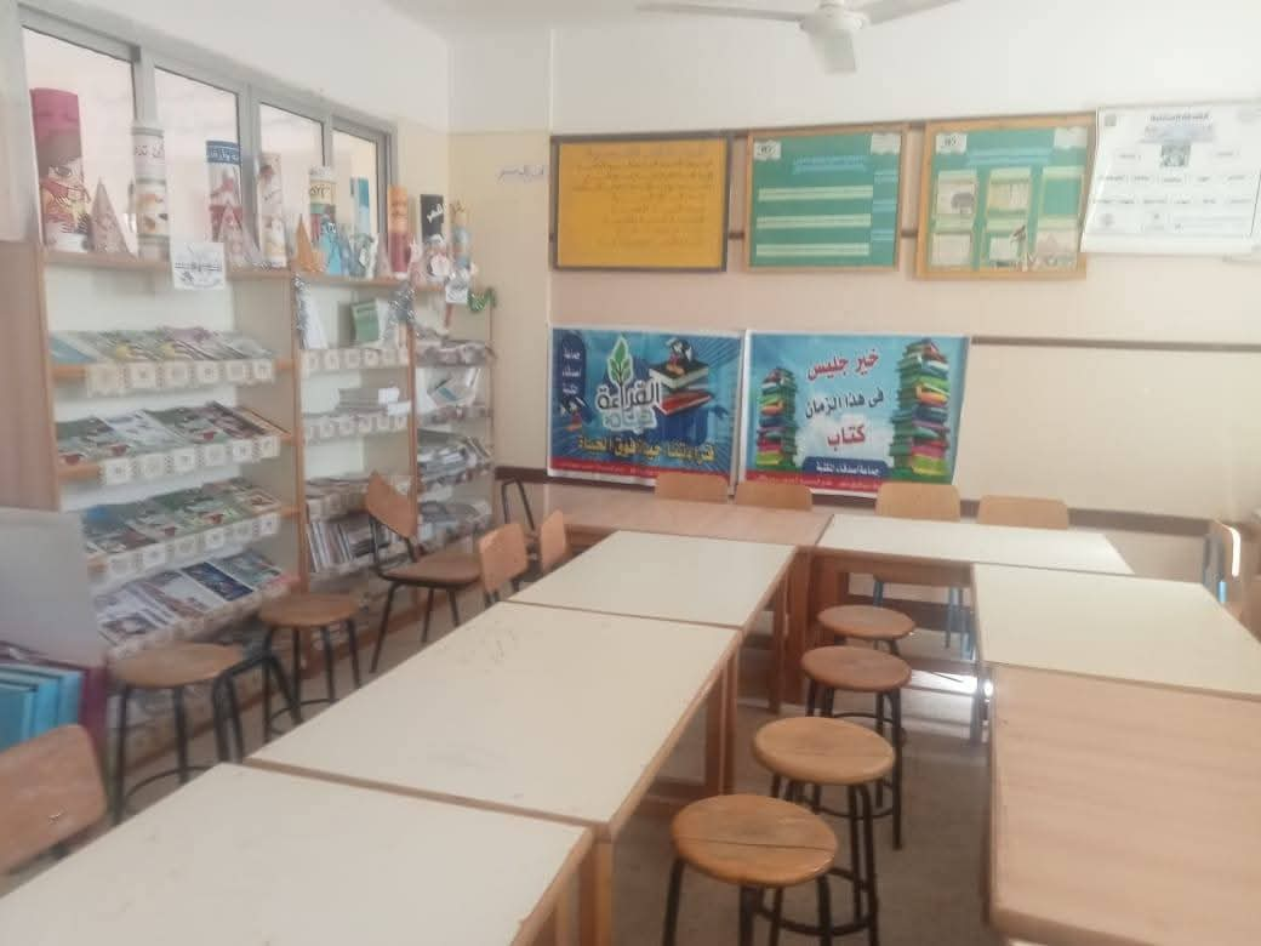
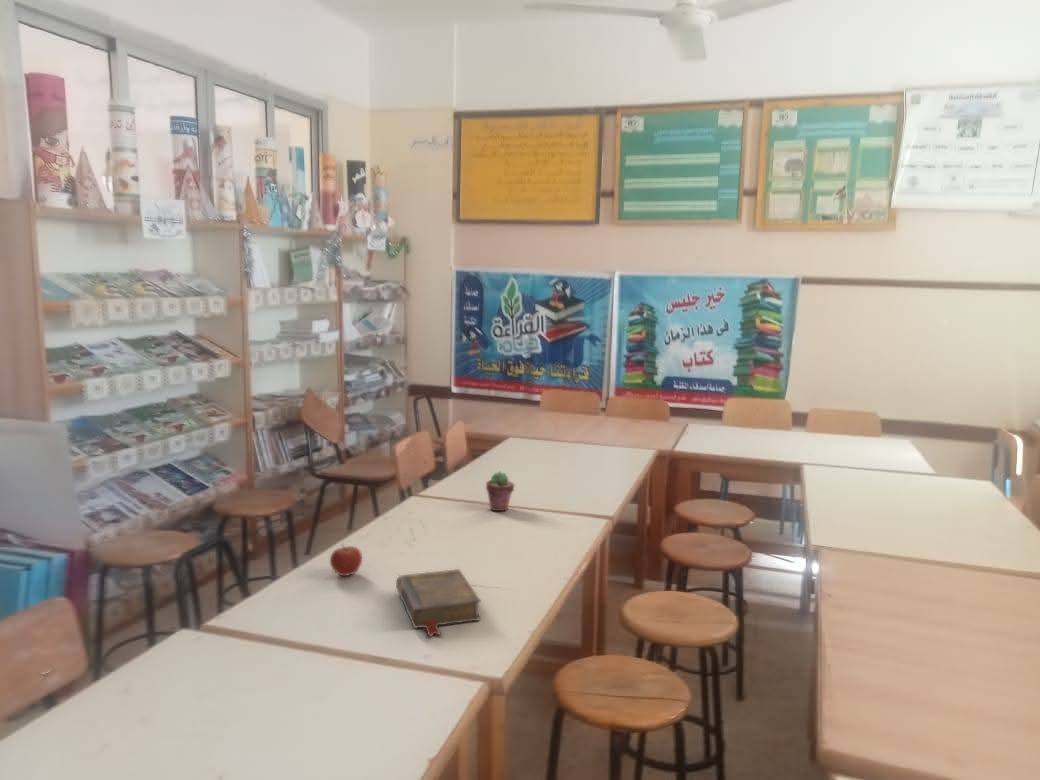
+ apple (346, 559)
+ potted succulent (499, 490)
+ book (439, 601)
